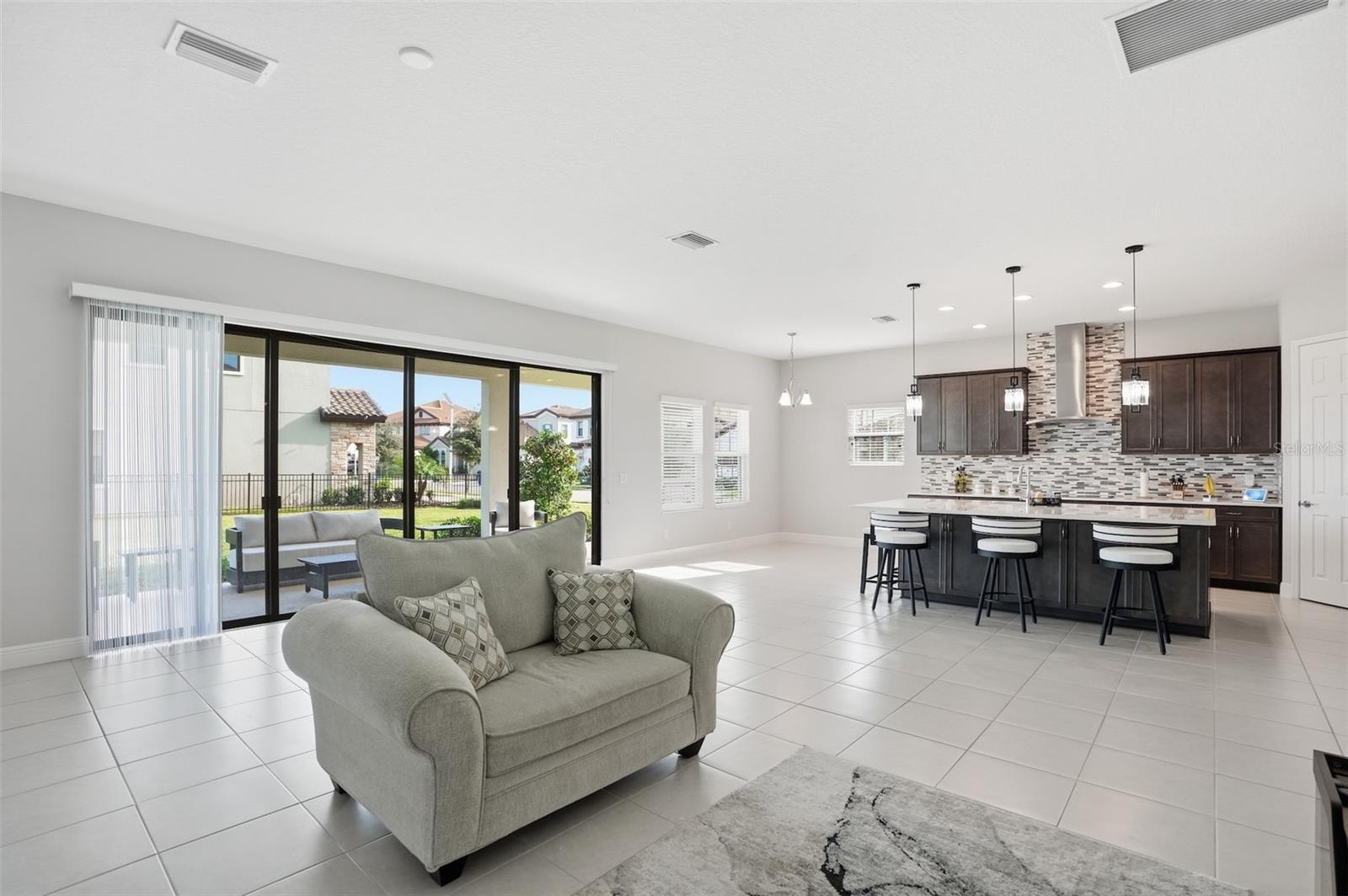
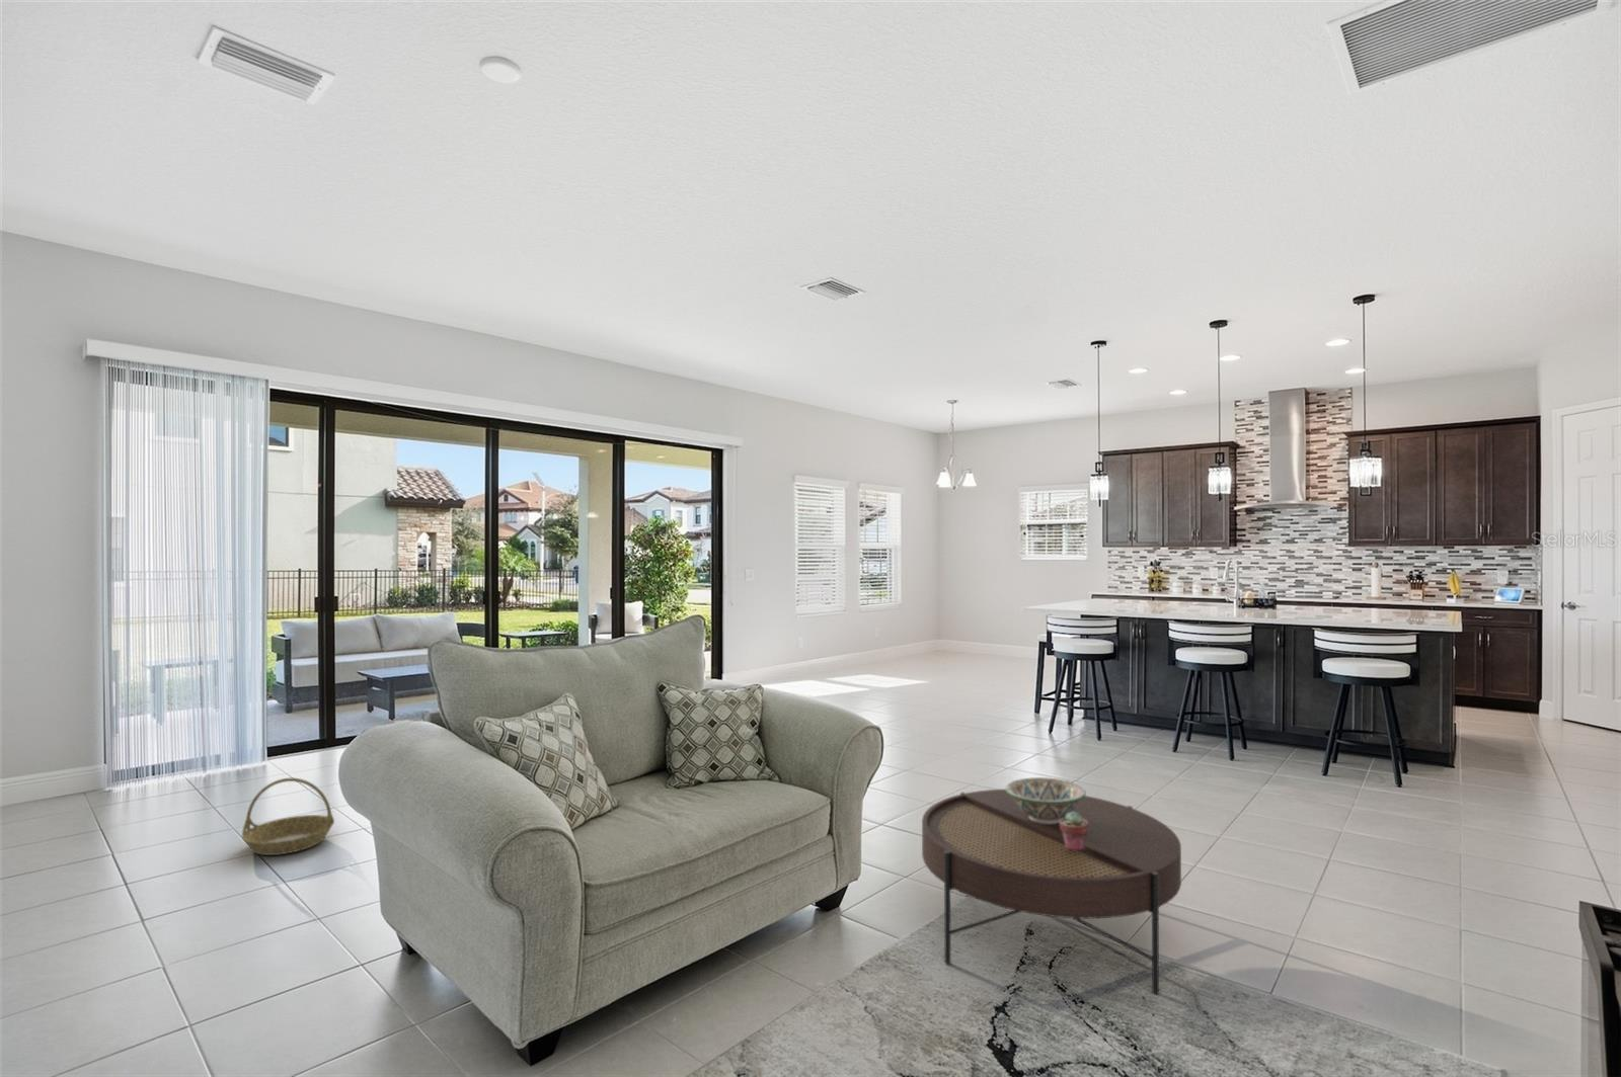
+ decorative bowl (1045, 803)
+ potted succulent (1074, 828)
+ basket (289, 817)
+ coffee table (1045, 879)
